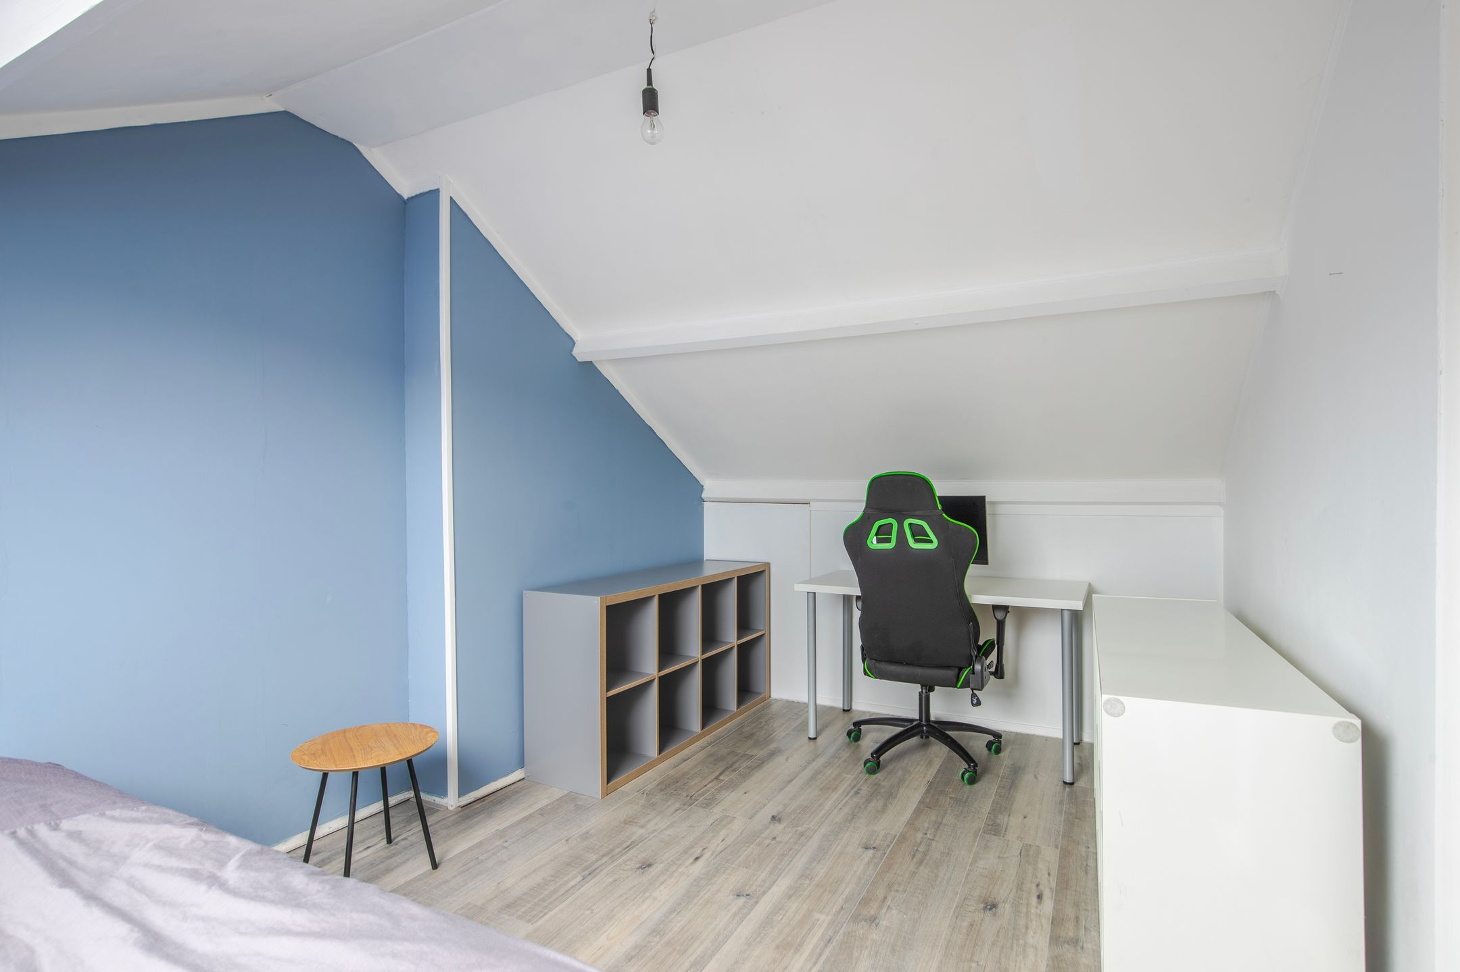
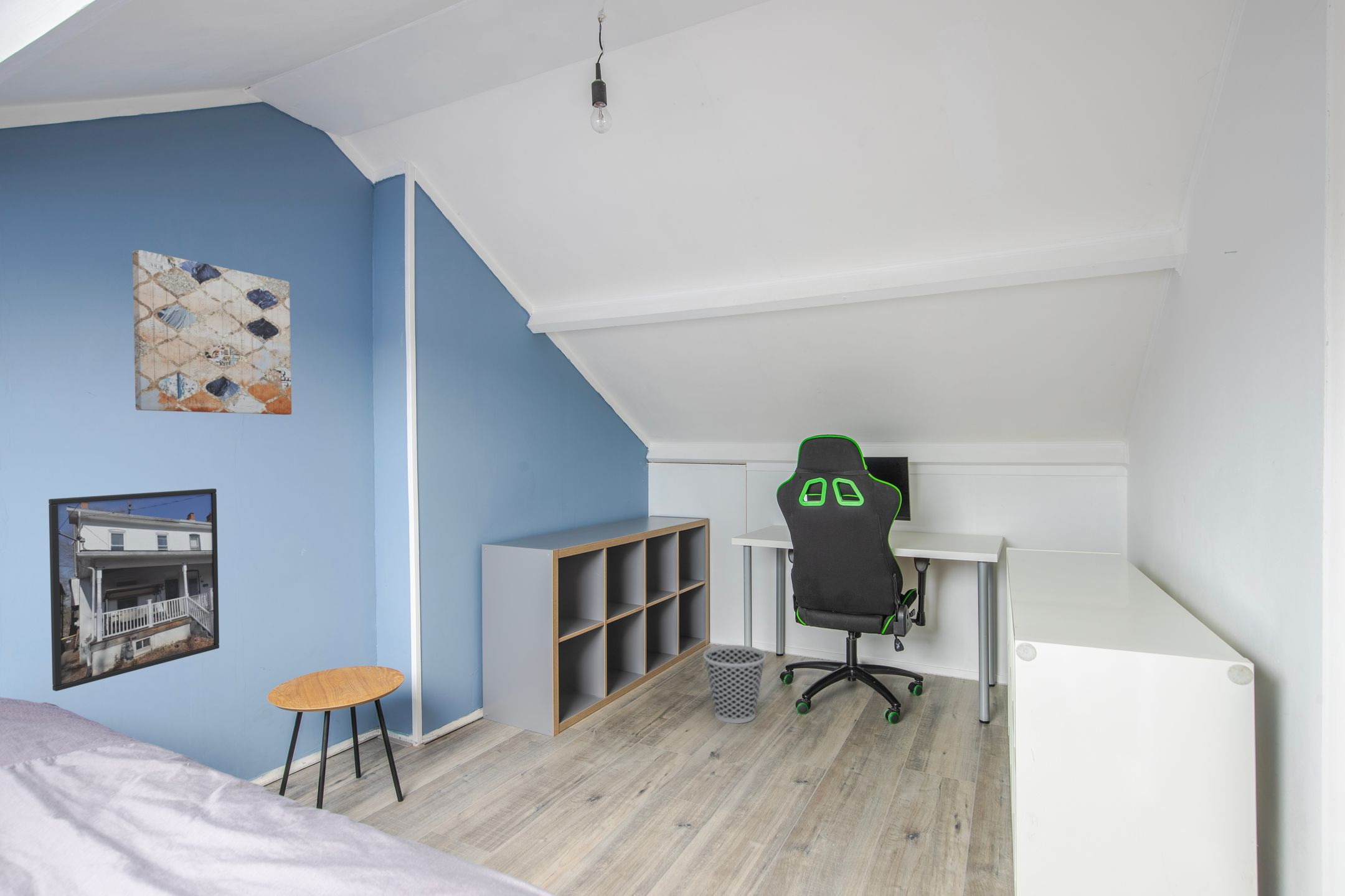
+ wall art (219, 340)
+ wastebasket (735, 684)
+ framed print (141, 580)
